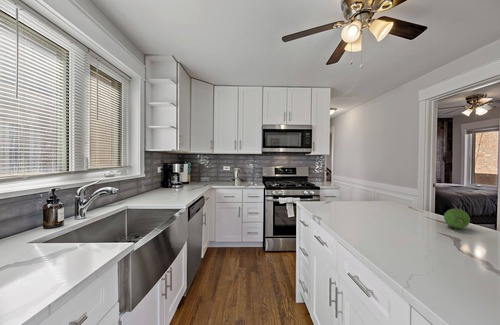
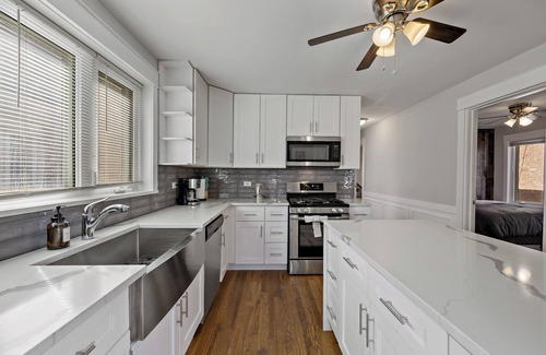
- fruit (456, 218)
